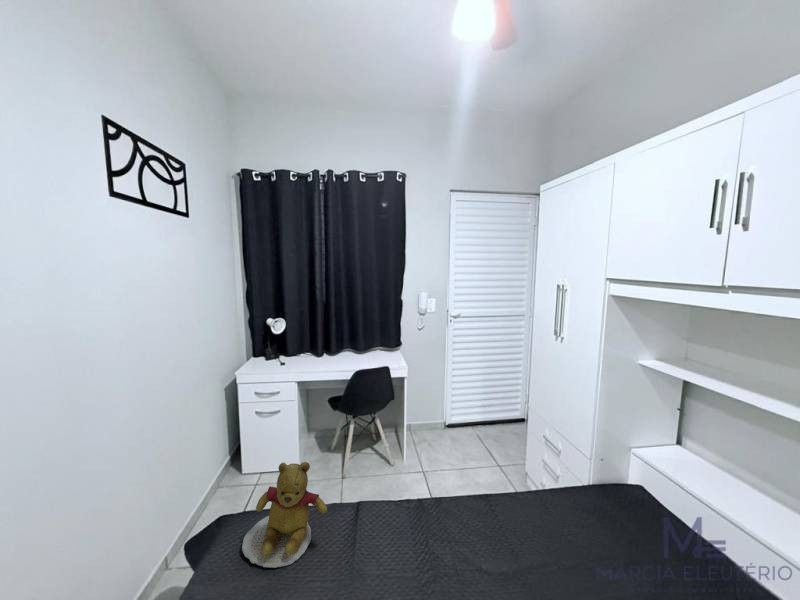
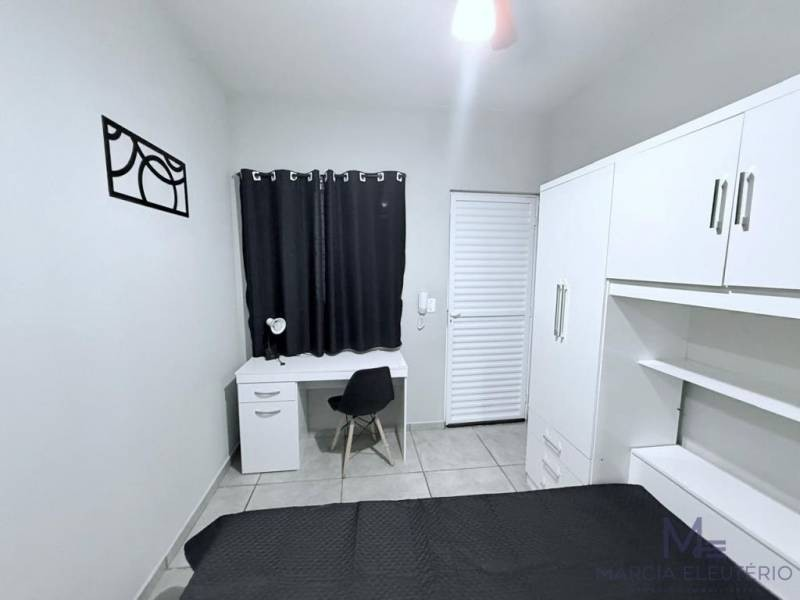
- teddy bear (285, 503)
